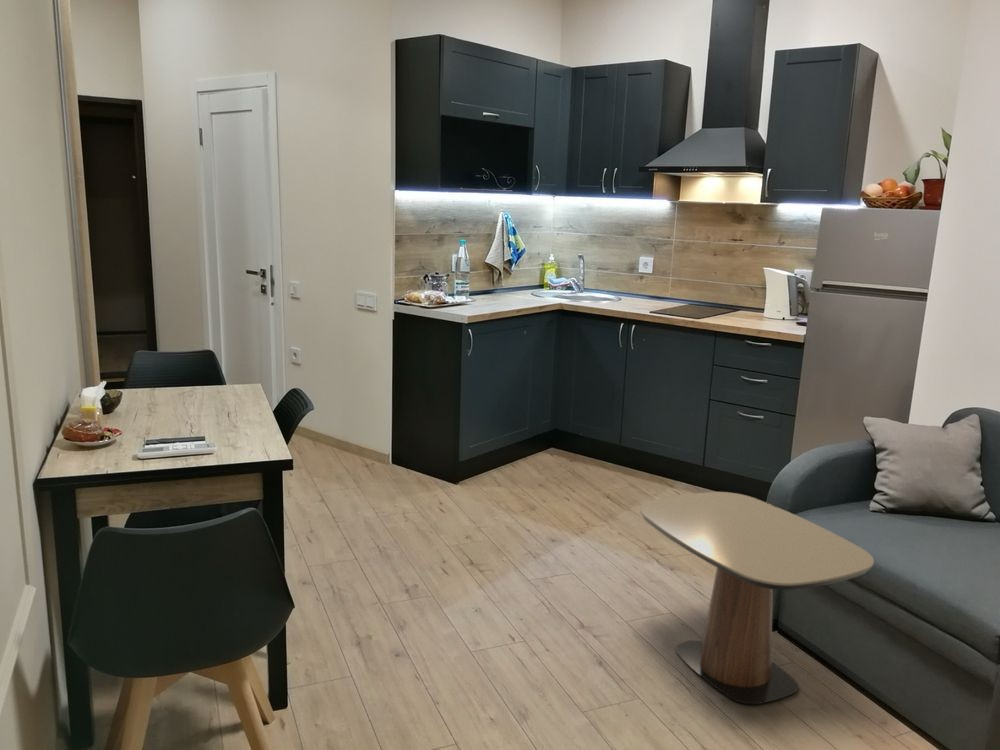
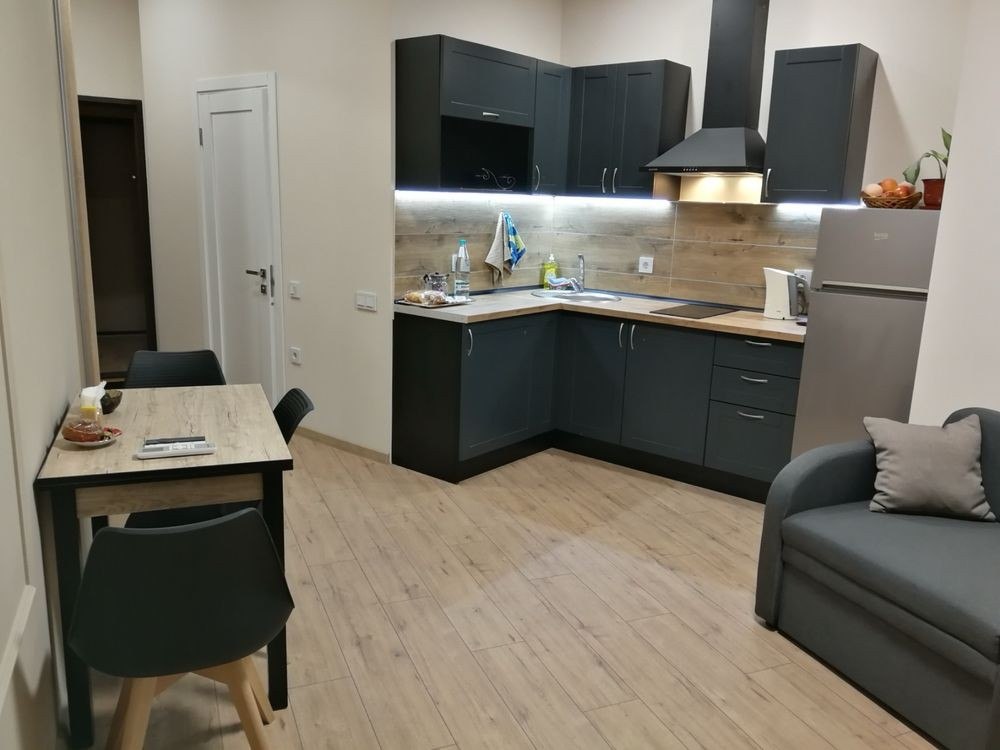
- side table (741, 600)
